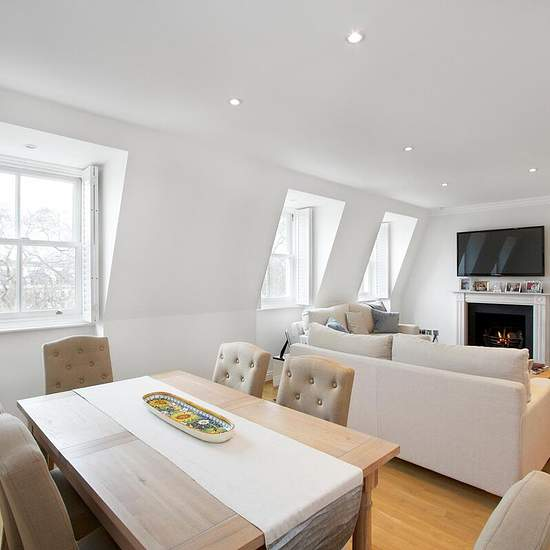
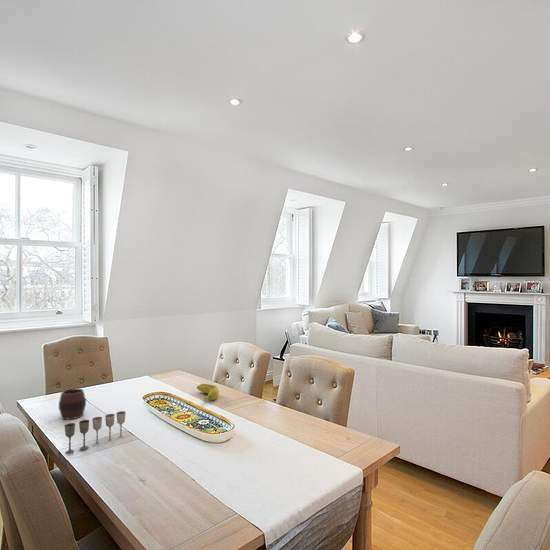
+ wine glass (96, 431)
+ cup (72, 403)
+ banana (205, 392)
